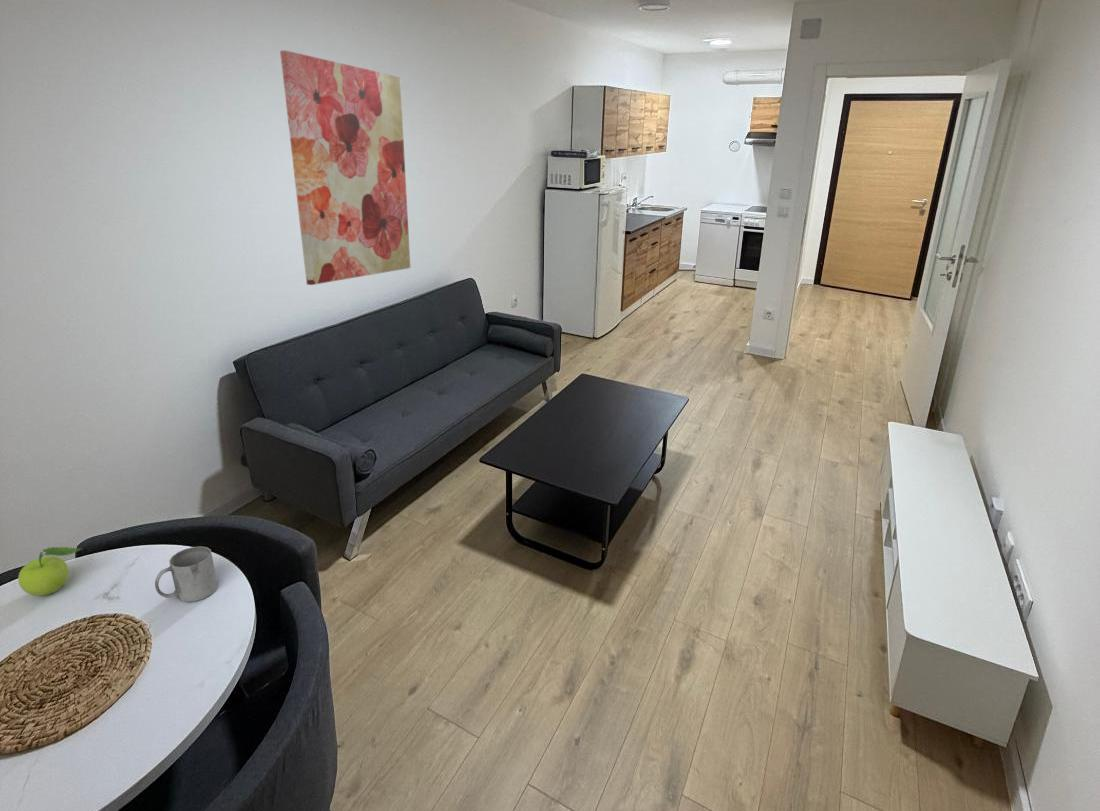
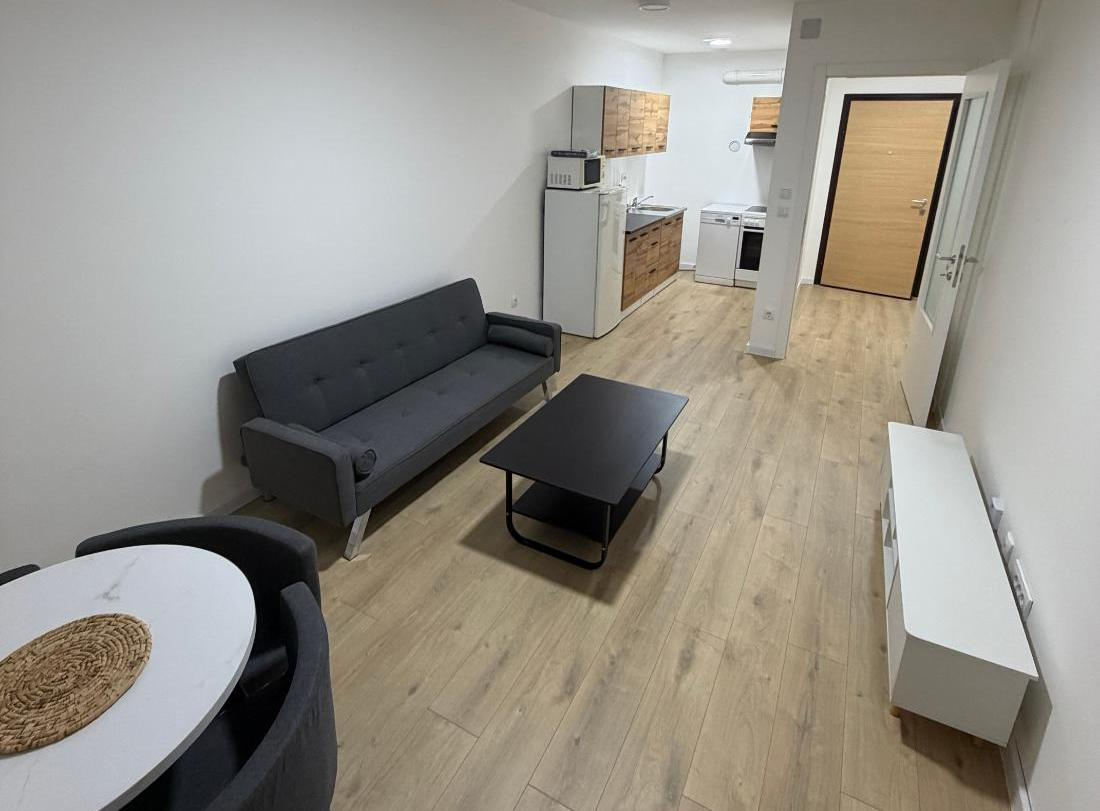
- fruit (52, 569)
- wall art (355, 176)
- mug (185, 576)
